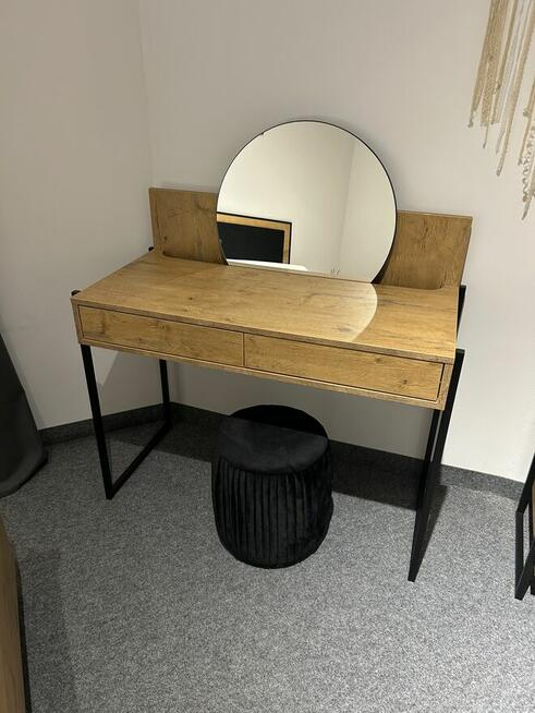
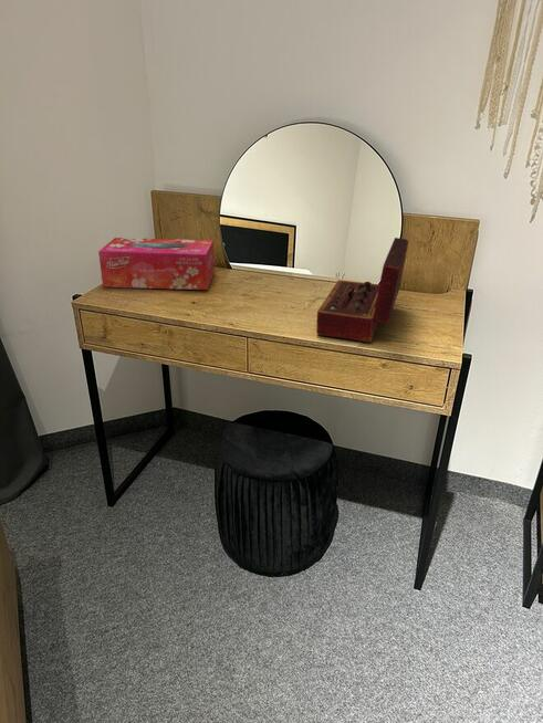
+ wooden box (363, 284)
+ tissue box (159, 262)
